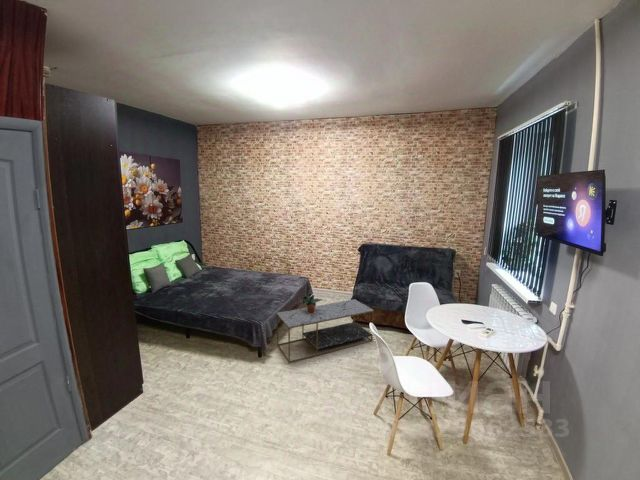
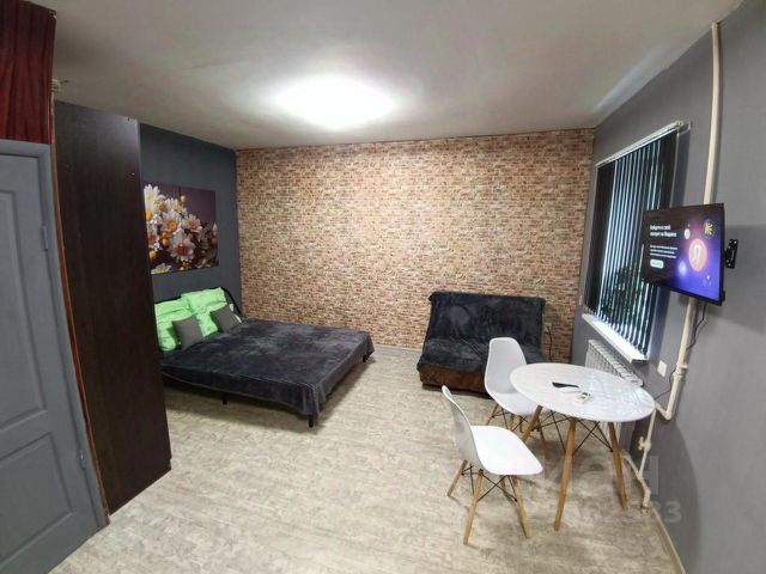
- potted plant (311, 302)
- coffee table (325, 328)
